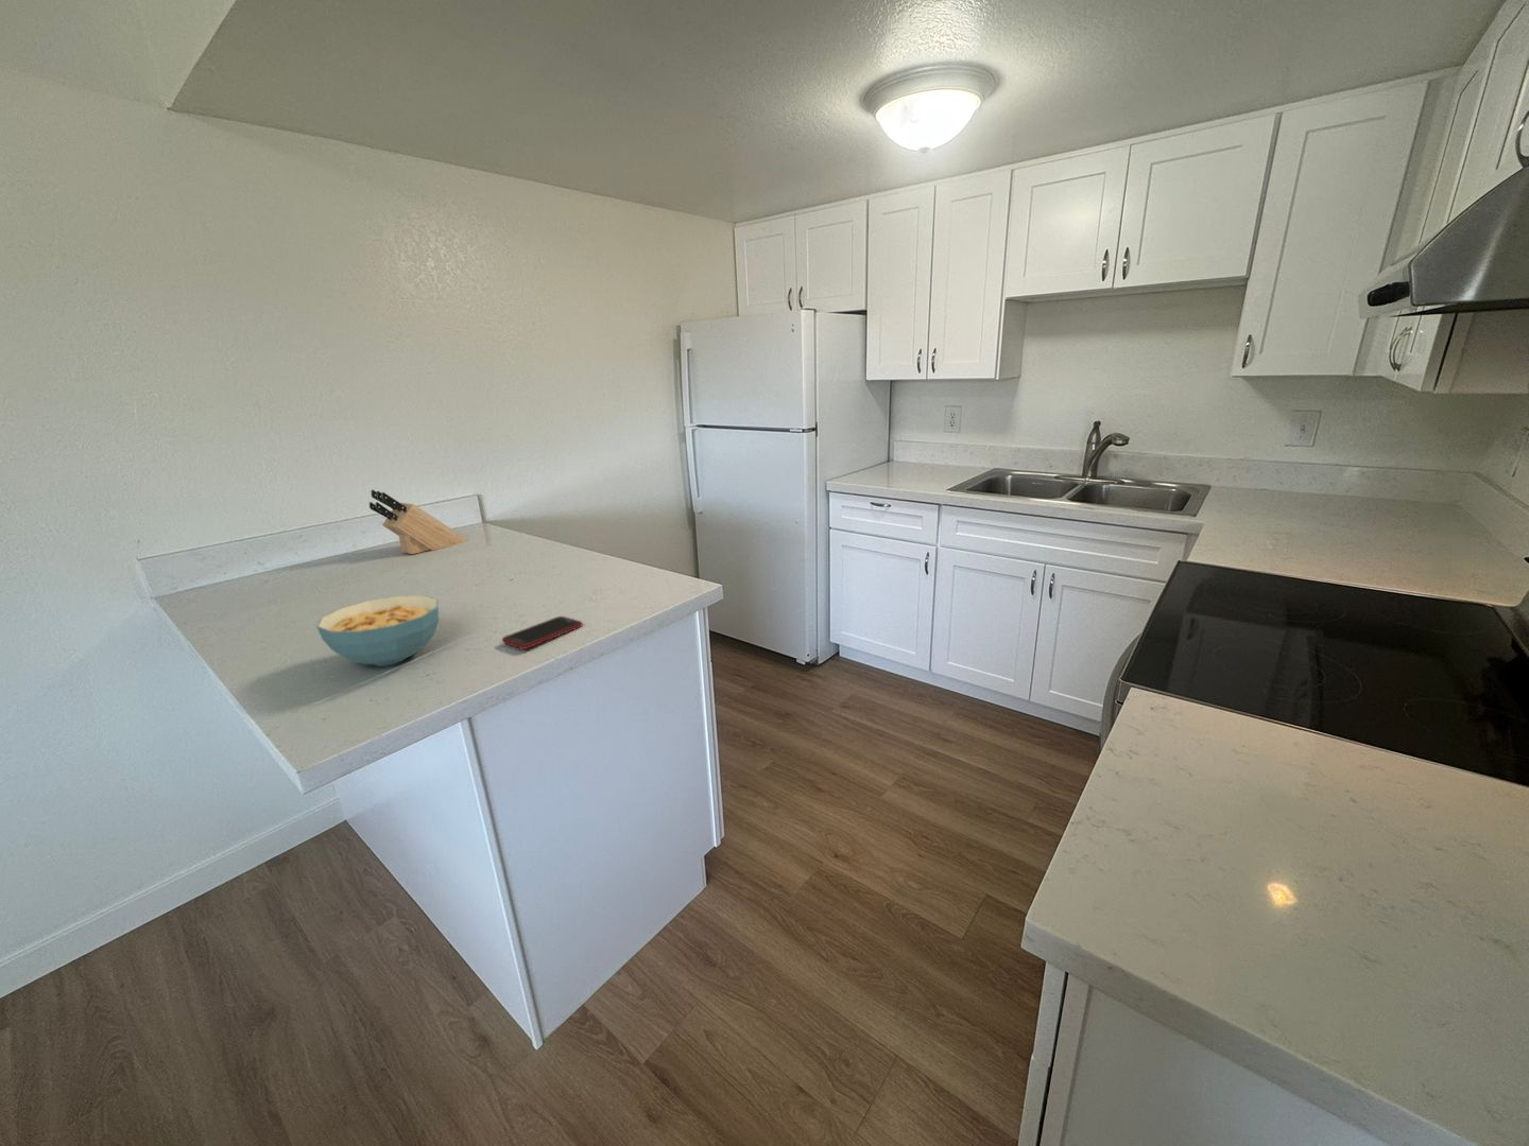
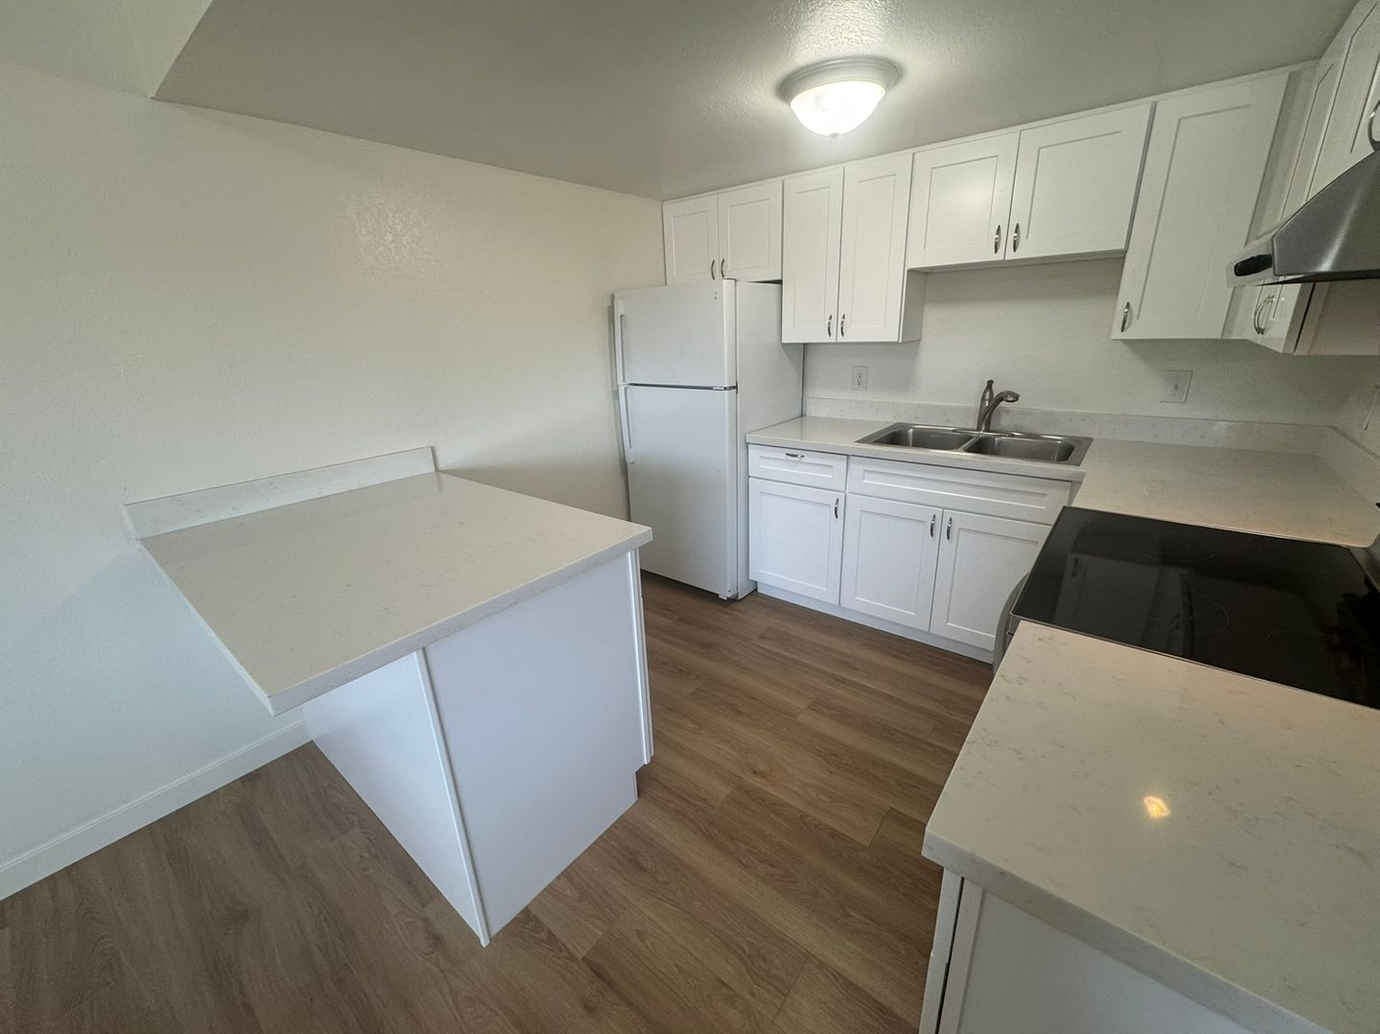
- knife block (418, 518)
- cereal bowl (385, 636)
- cell phone (543, 631)
